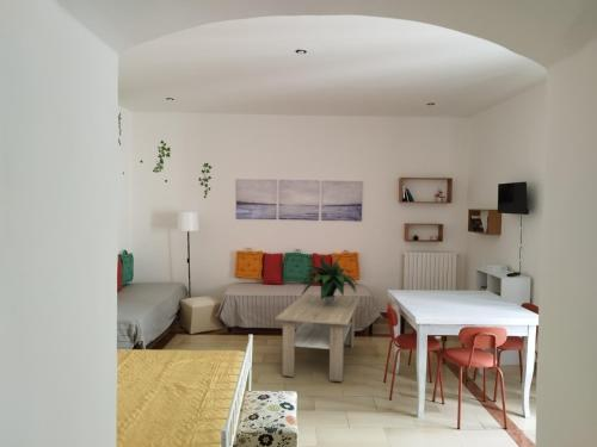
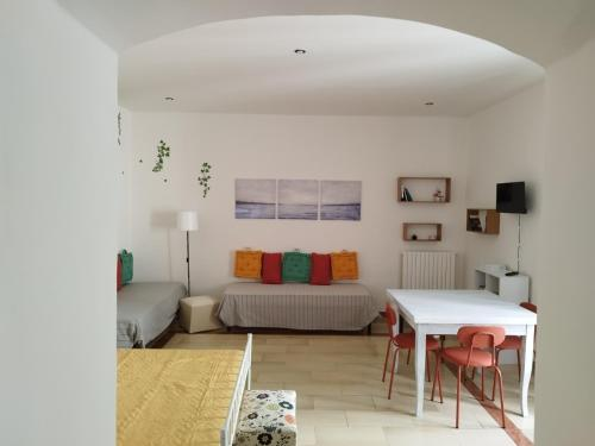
- coffee table (321, 333)
- potted plant (328, 279)
